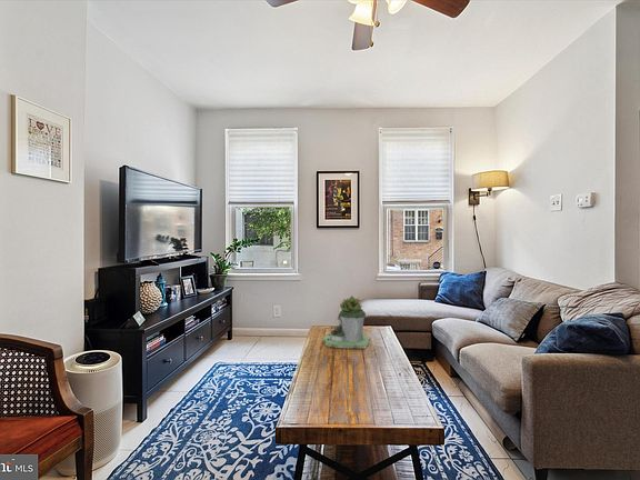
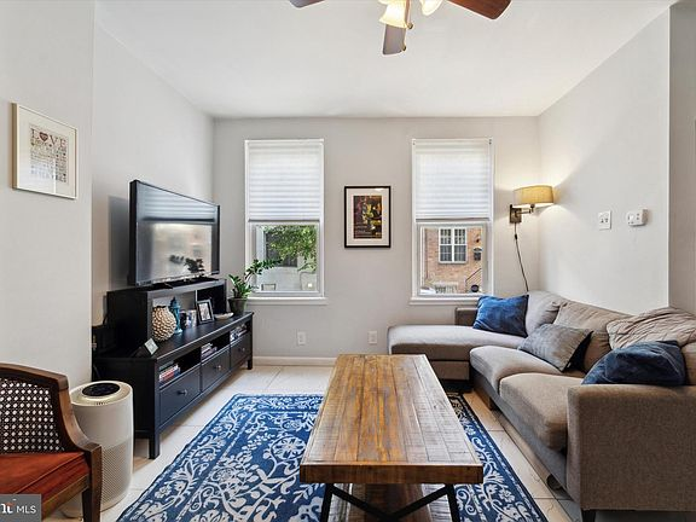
- succulent planter (346, 318)
